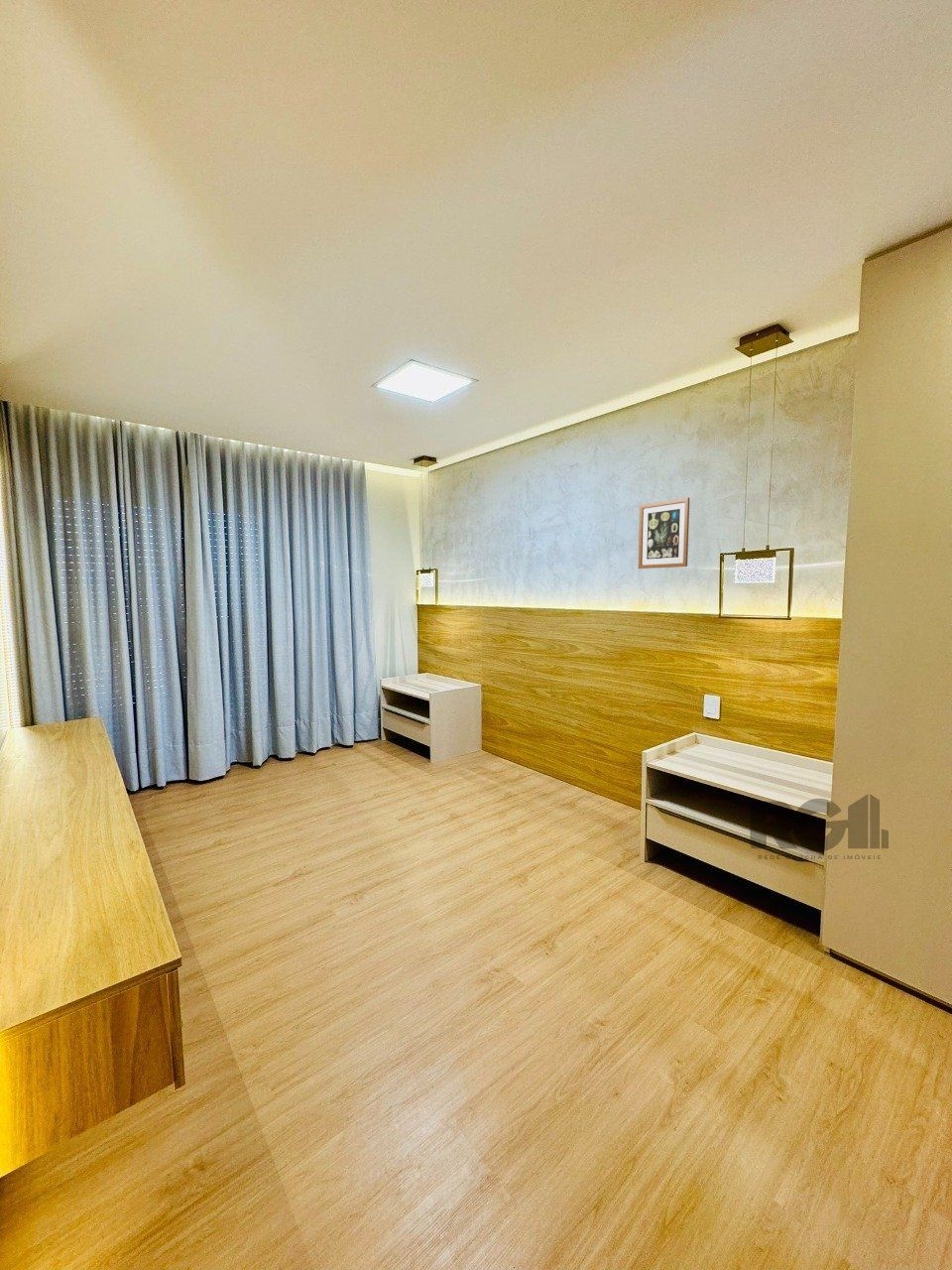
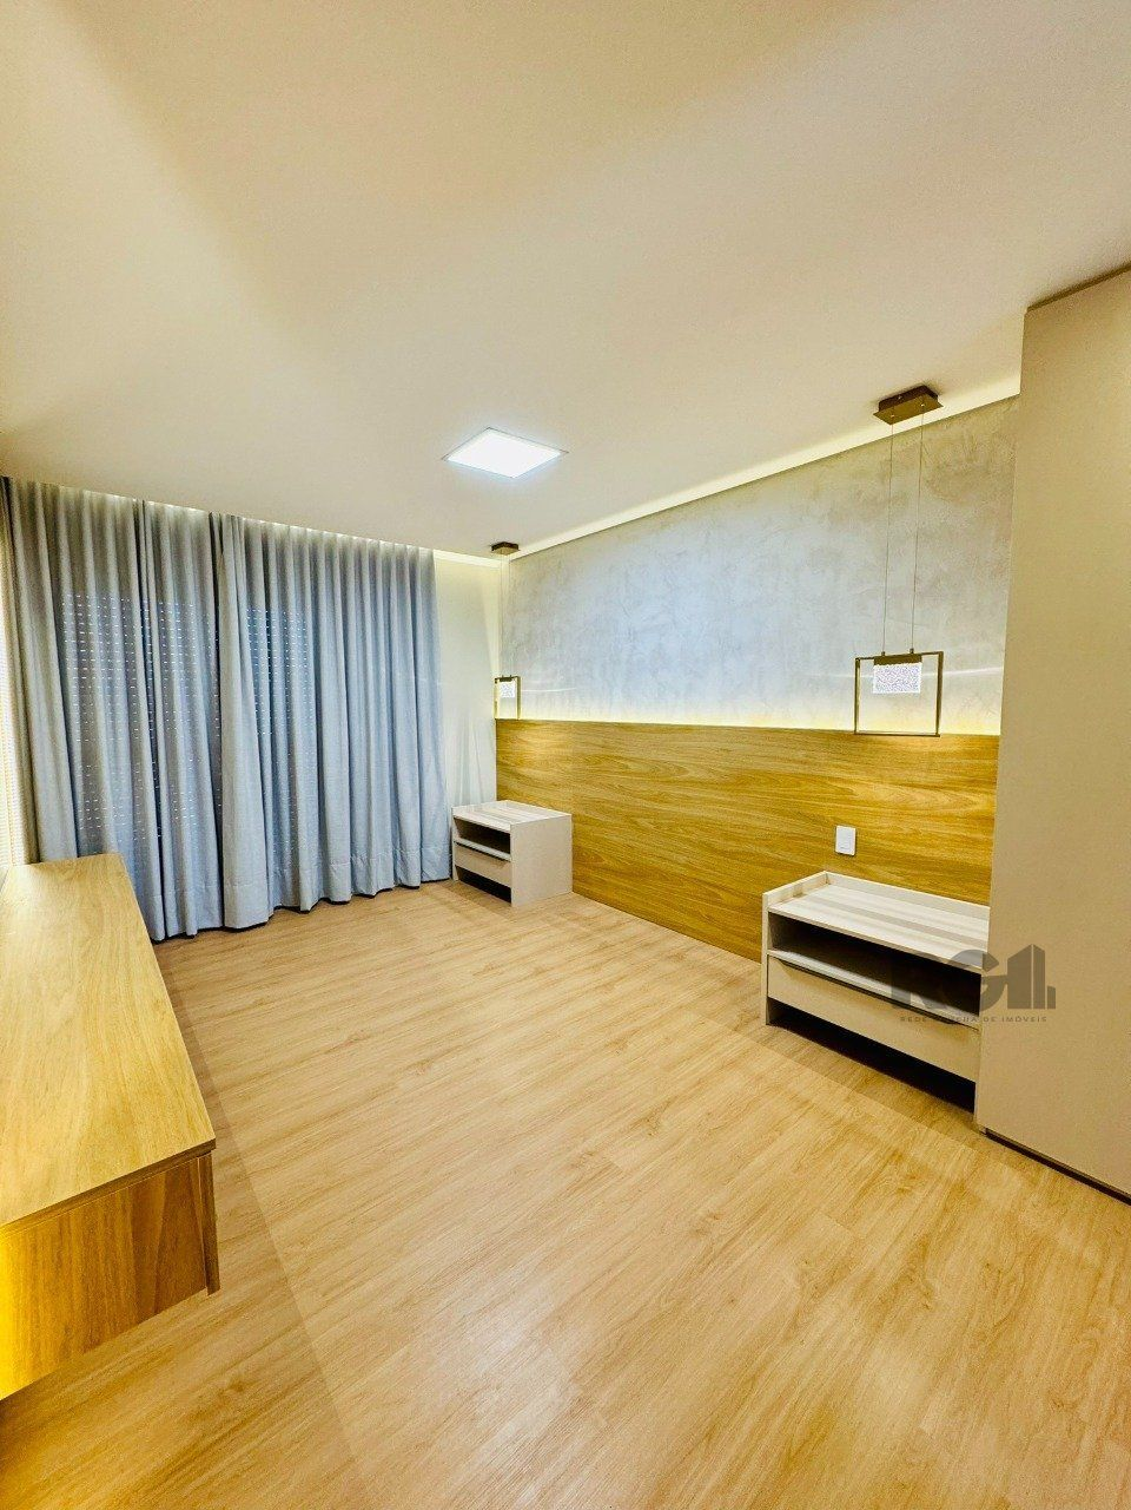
- wall art (662, 535)
